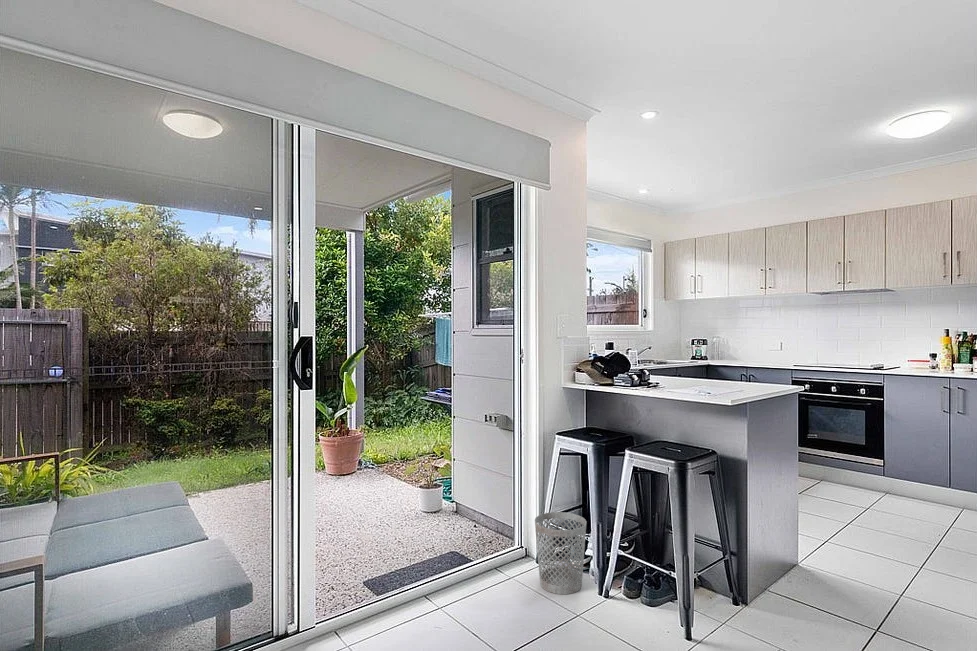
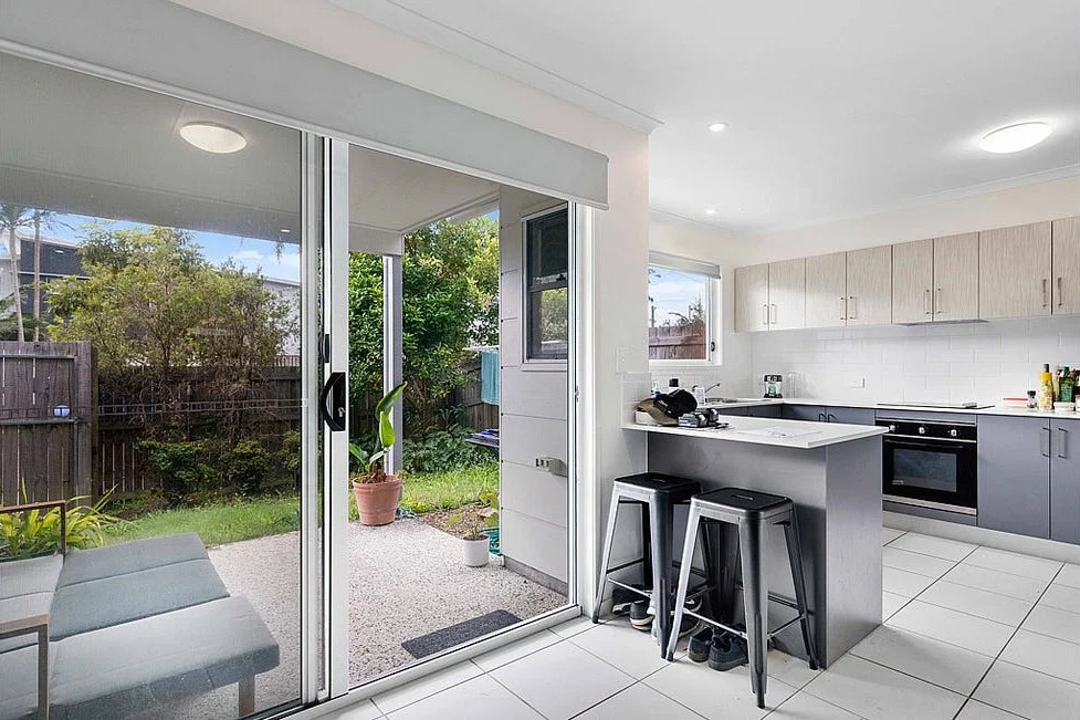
- wastebasket (561, 553)
